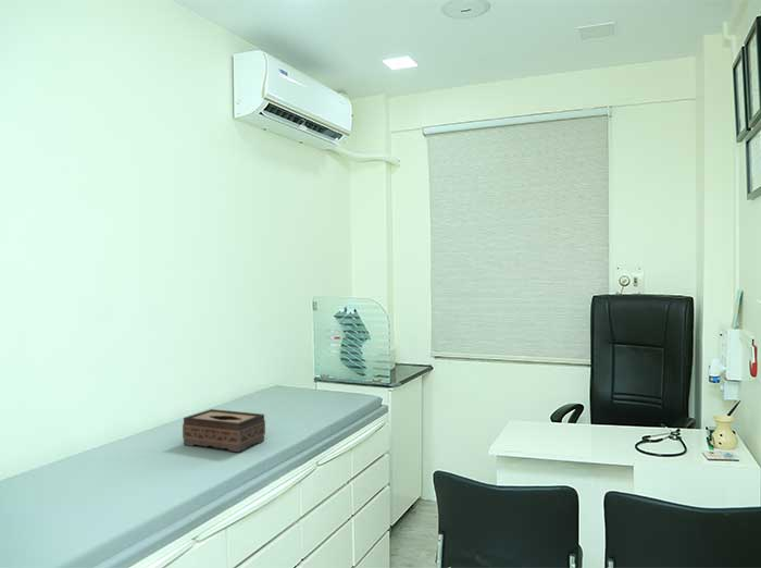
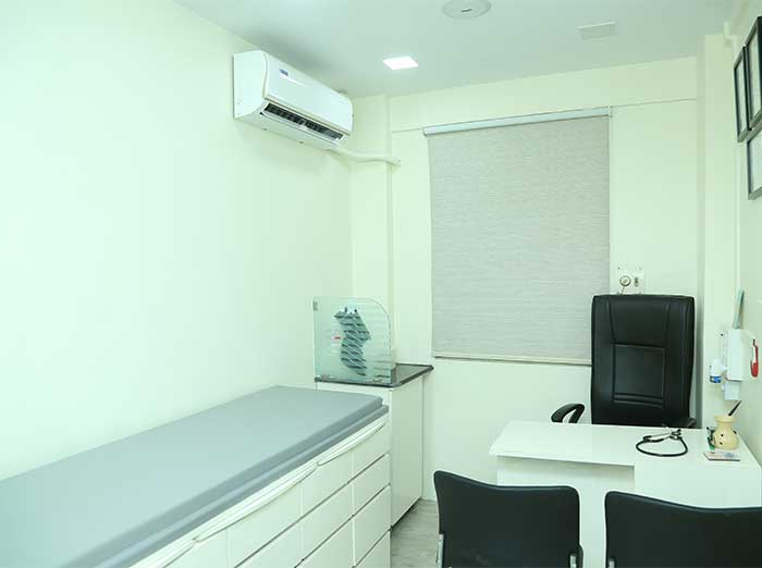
- tissue box (224, 429)
